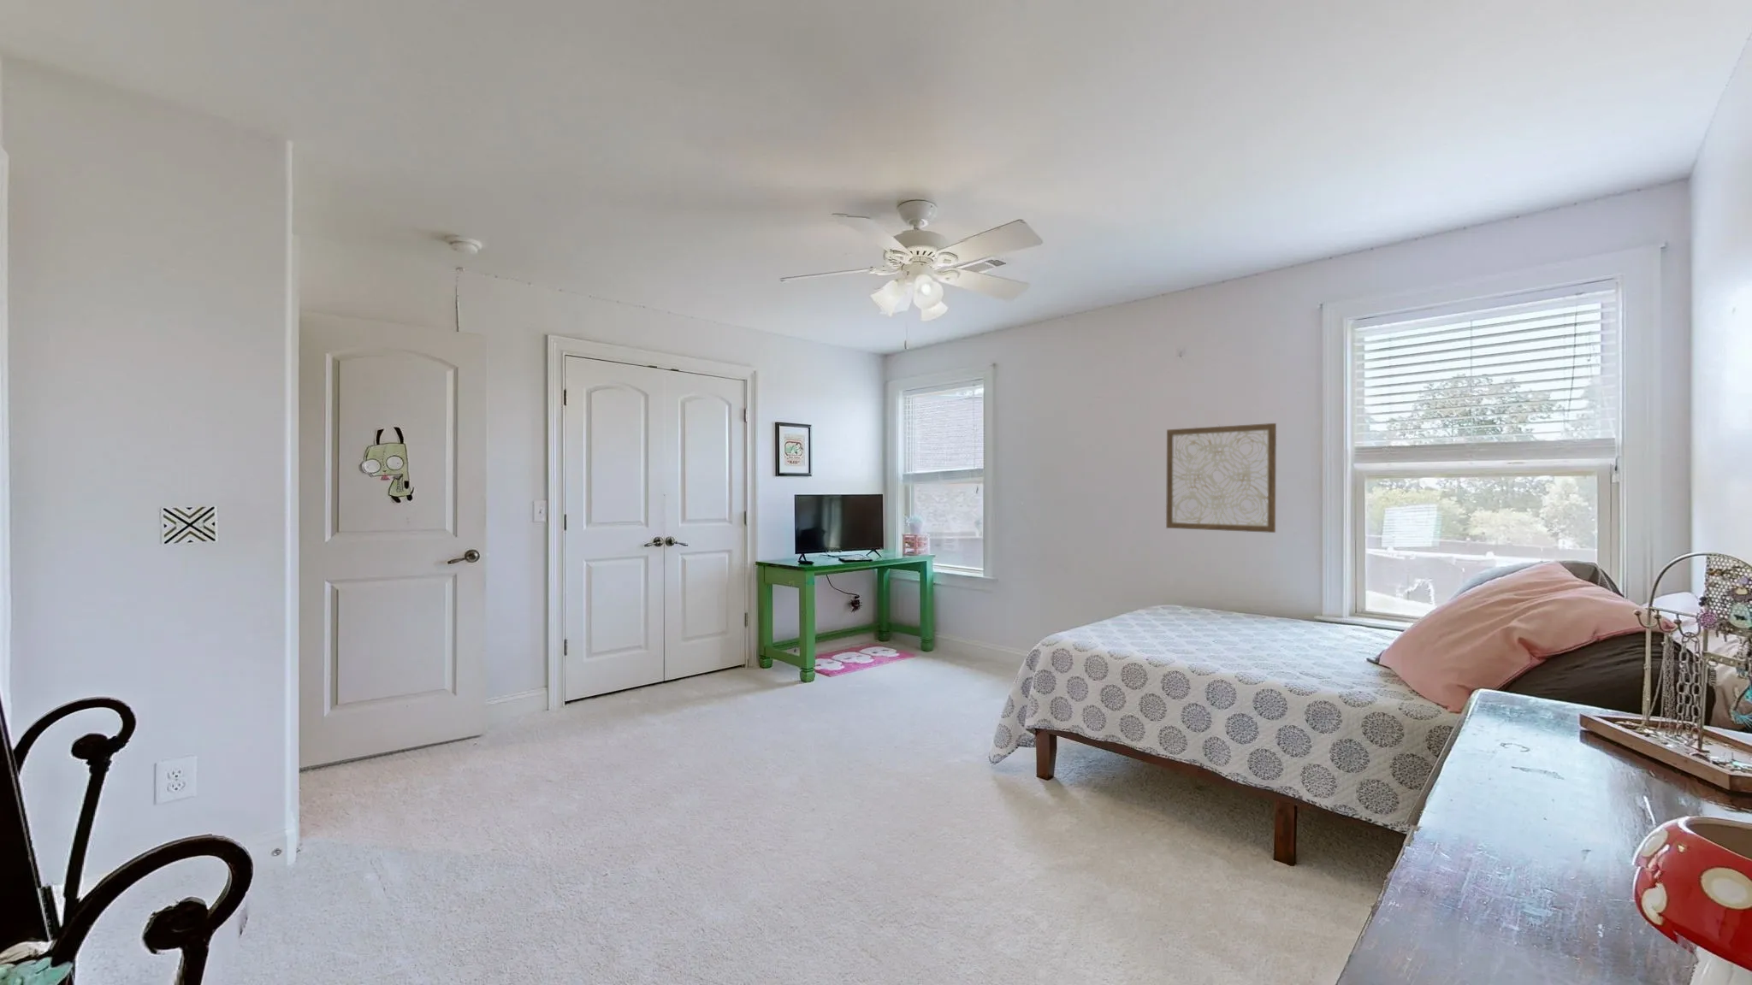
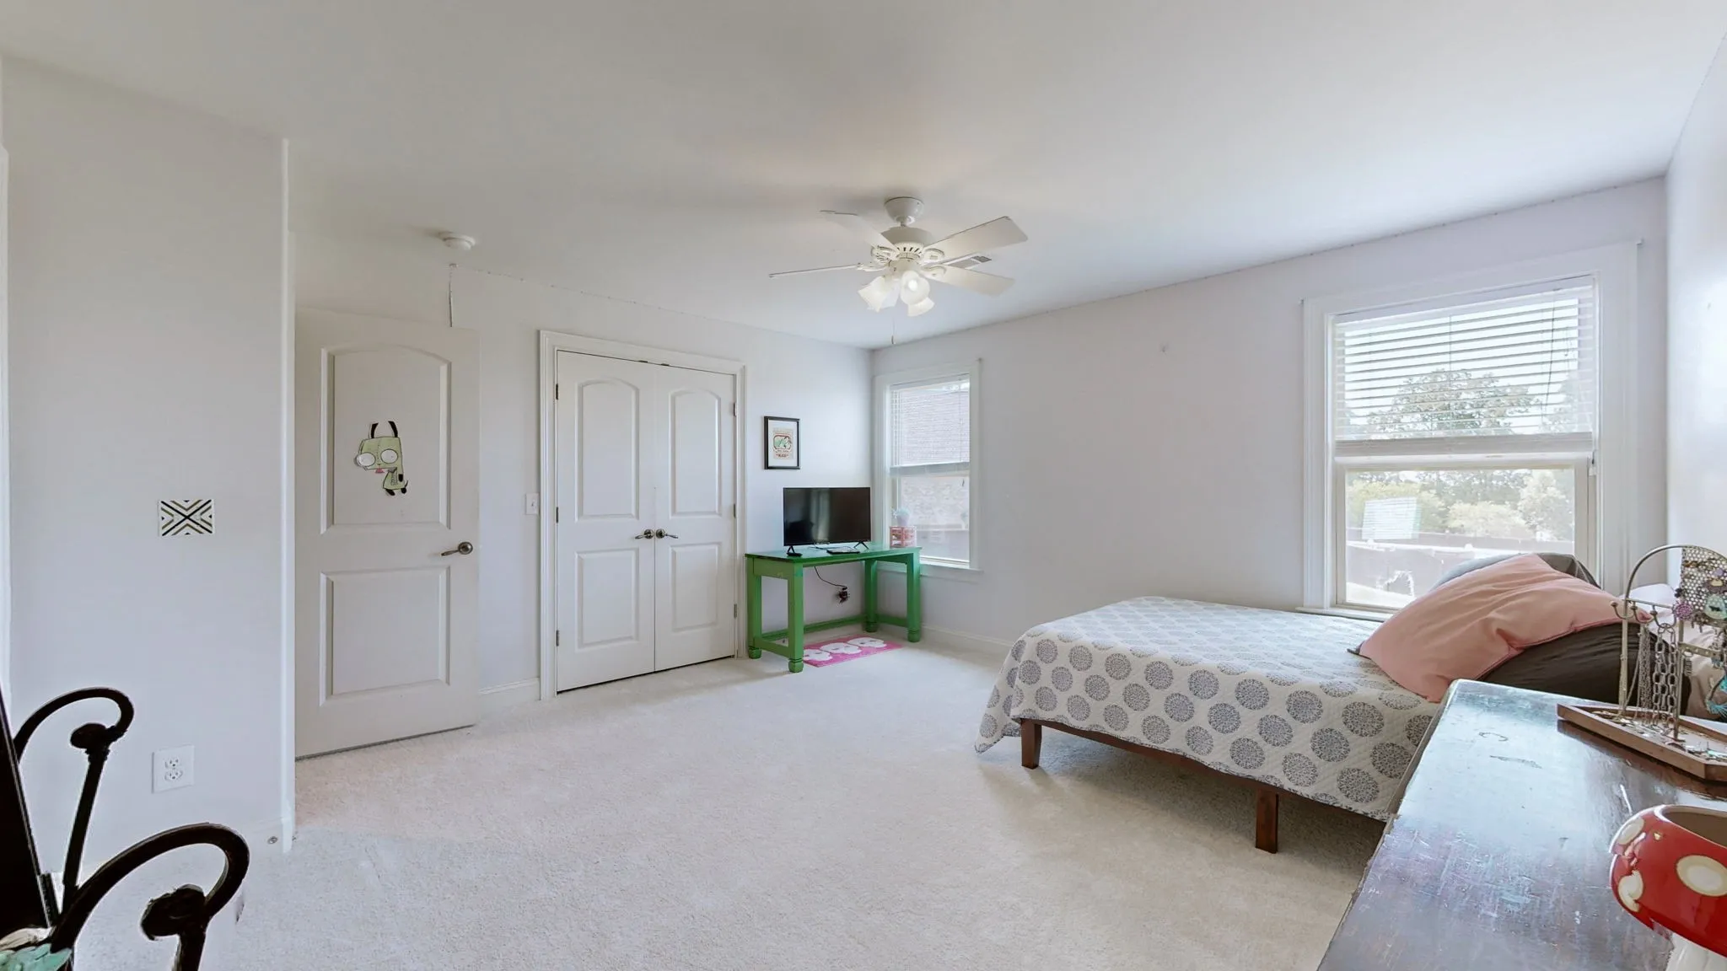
- wall art (1215, 481)
